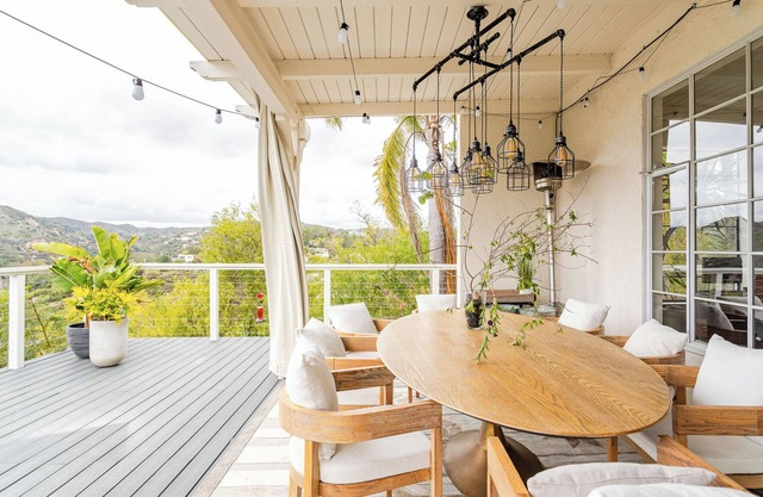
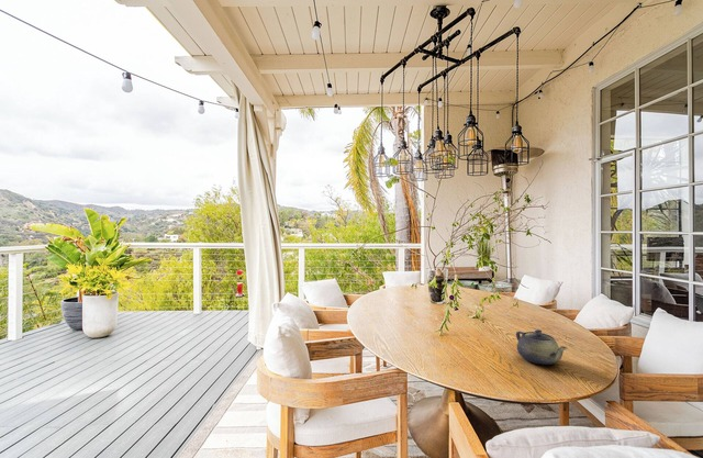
+ teapot (539, 345)
